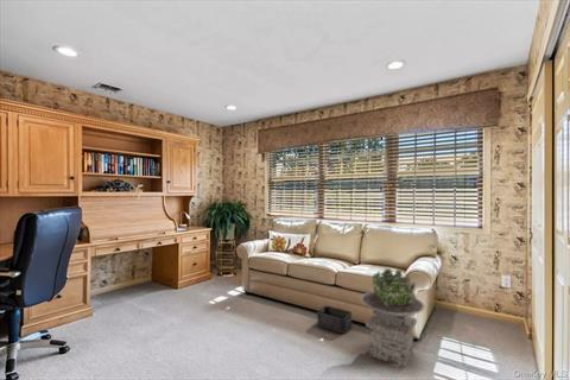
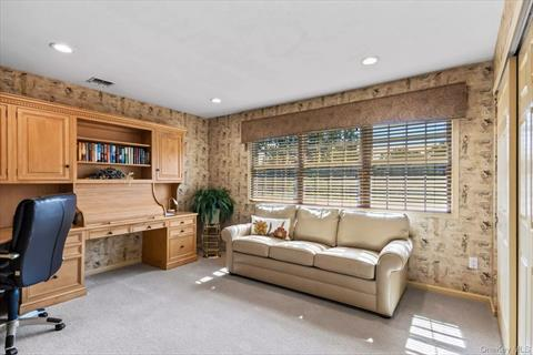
- planter (391, 312)
- storage bin (334, 318)
